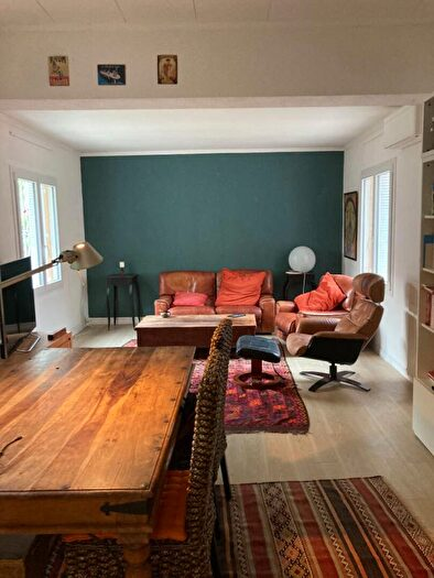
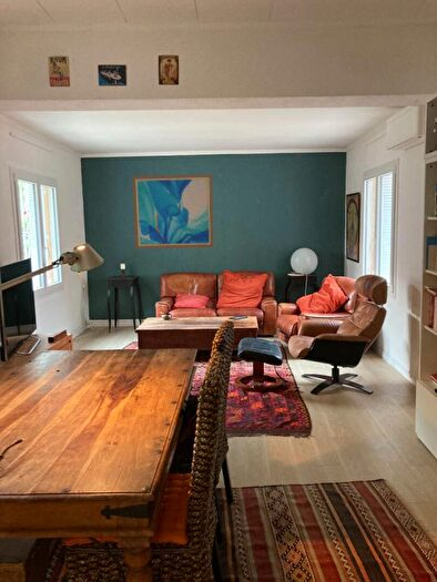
+ wall art (173, 212)
